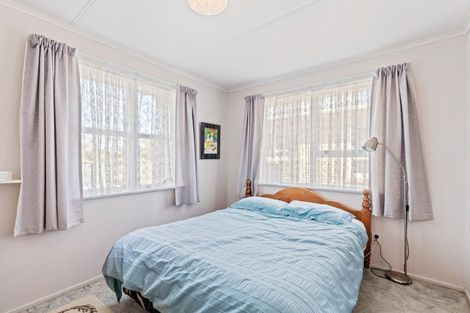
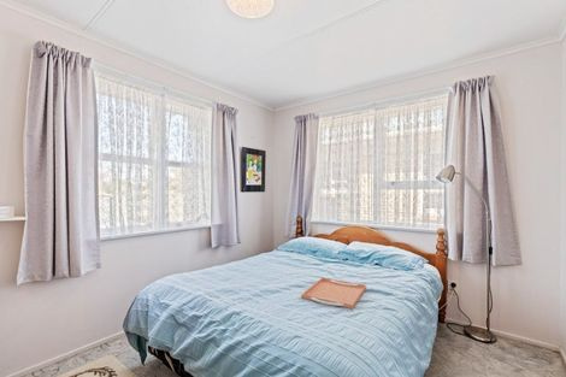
+ serving tray (335, 290)
